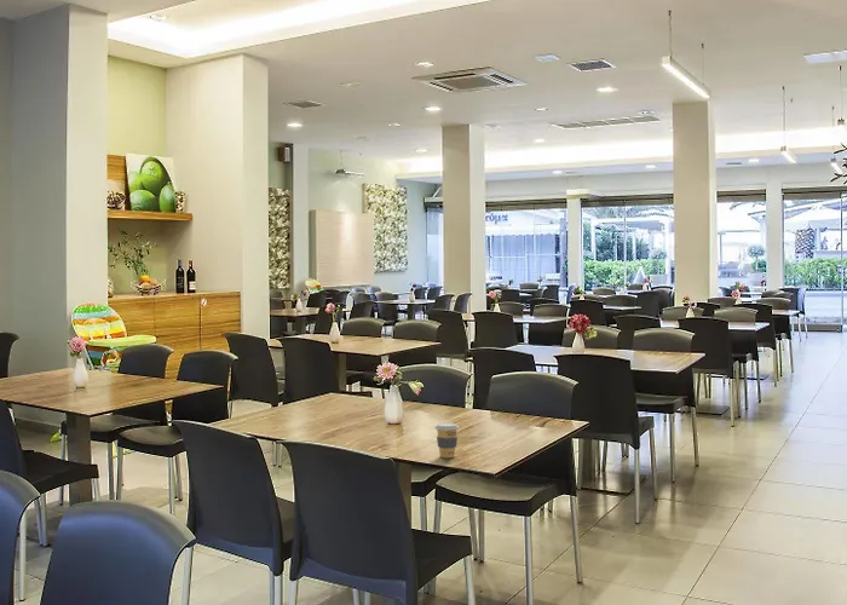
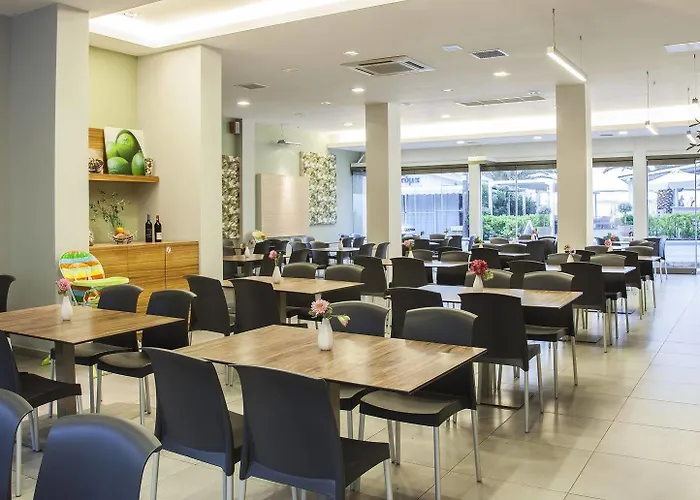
- coffee cup (446, 440)
